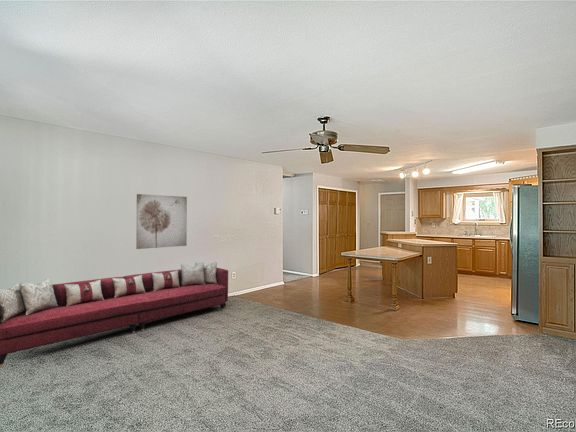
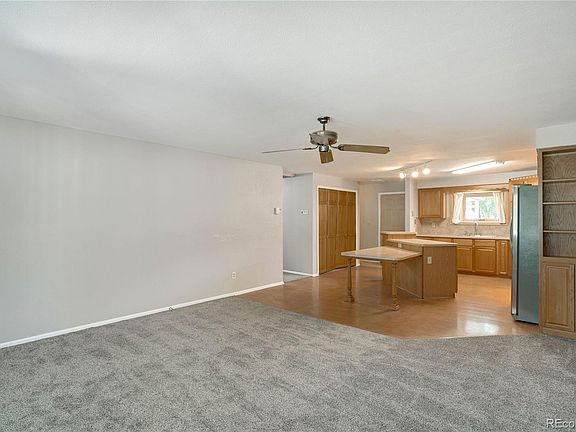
- sofa (130, 298)
- wall art (163, 221)
